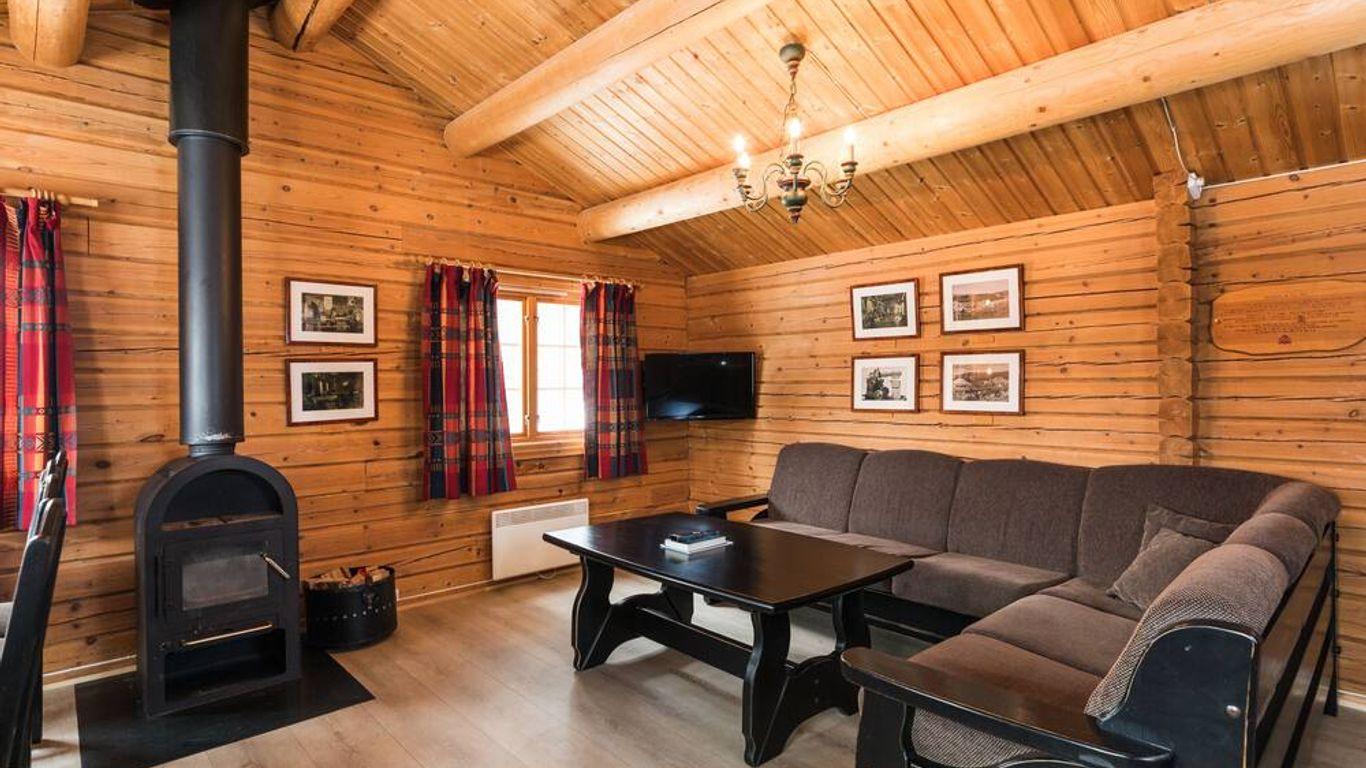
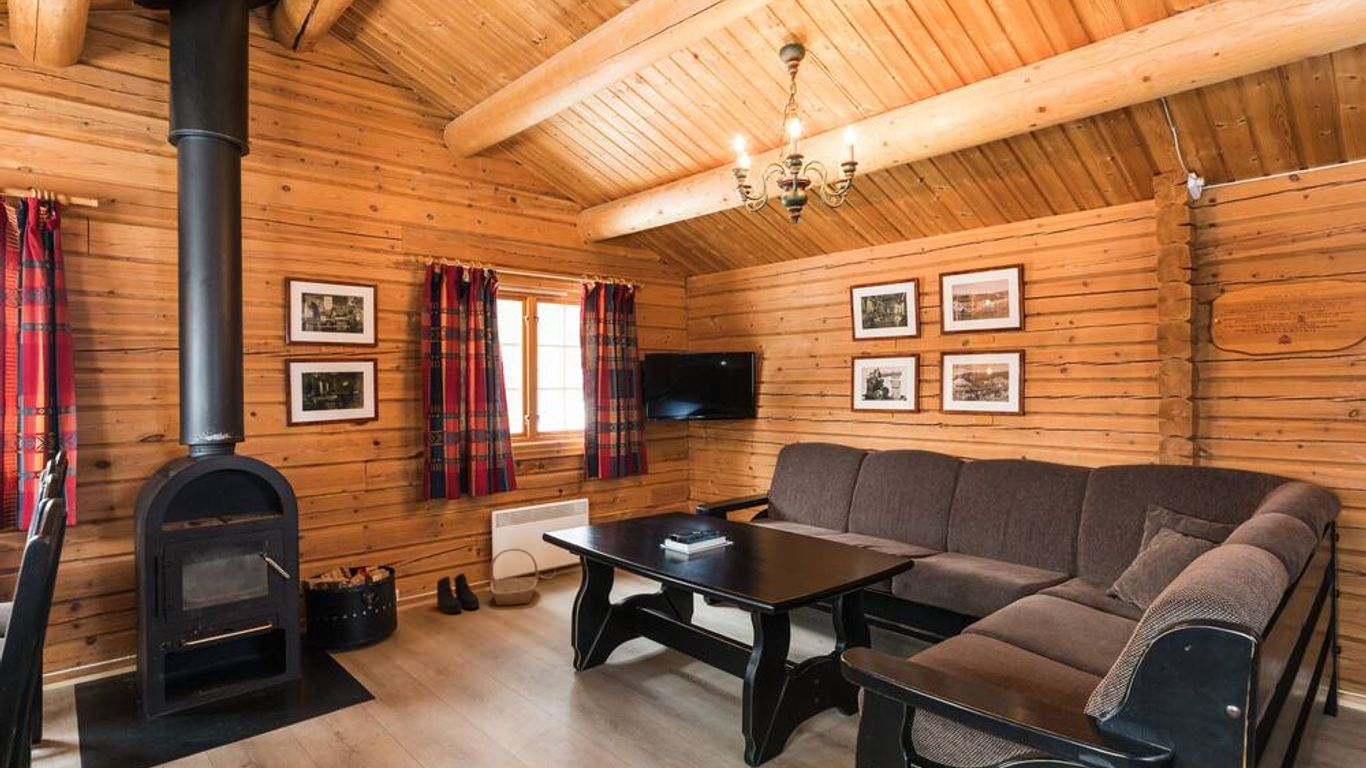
+ boots (457, 591)
+ basket (515, 578)
